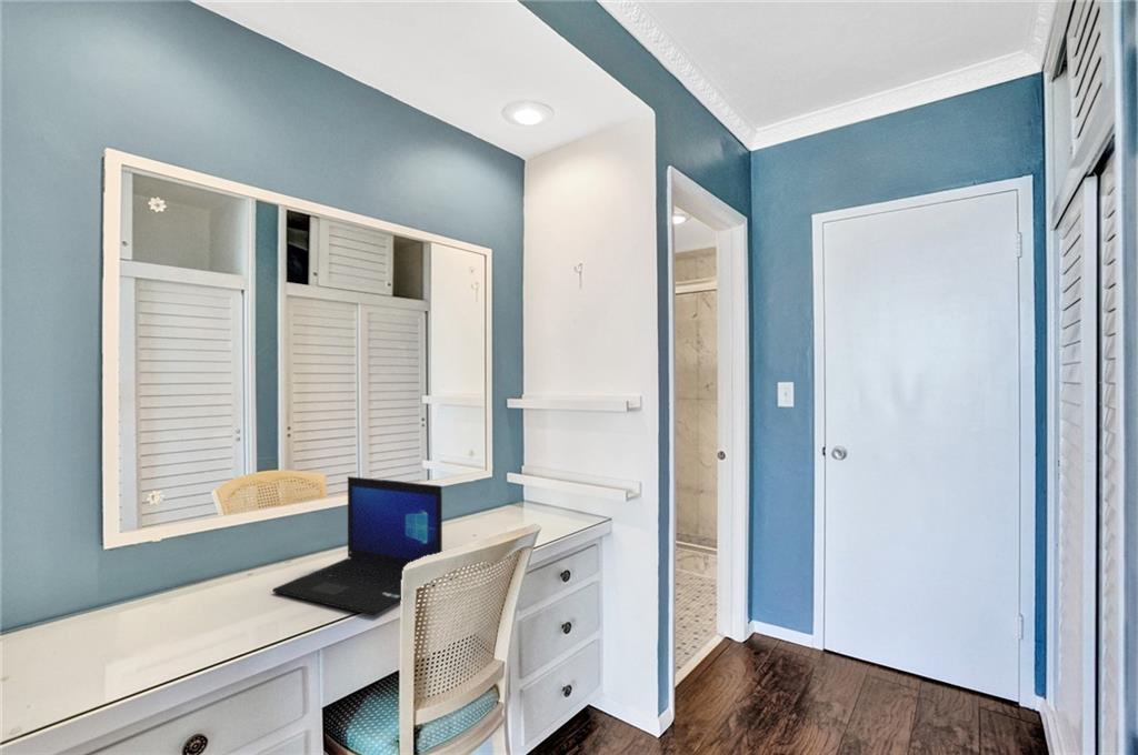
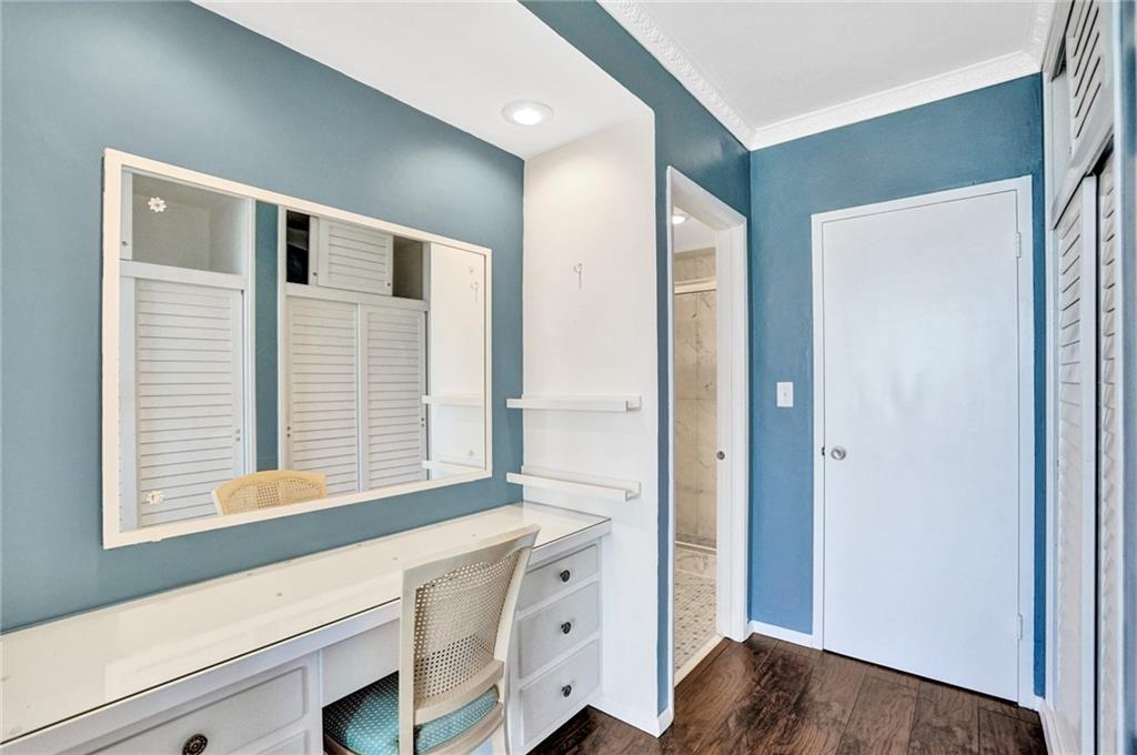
- laptop (360, 537)
